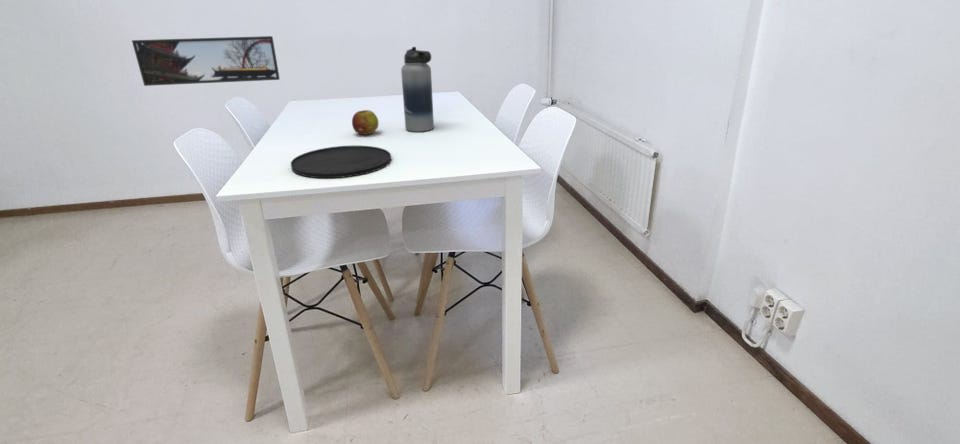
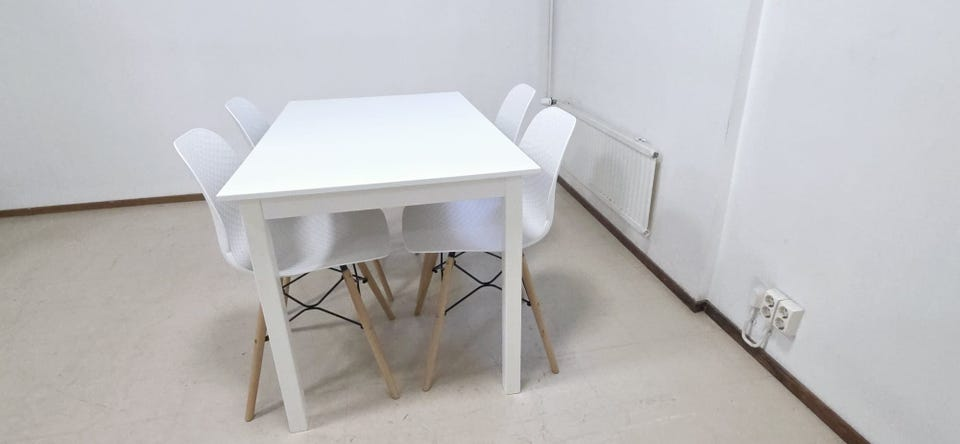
- fruit (365, 122)
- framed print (208, 60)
- water bottle (417, 89)
- plate (342, 160)
